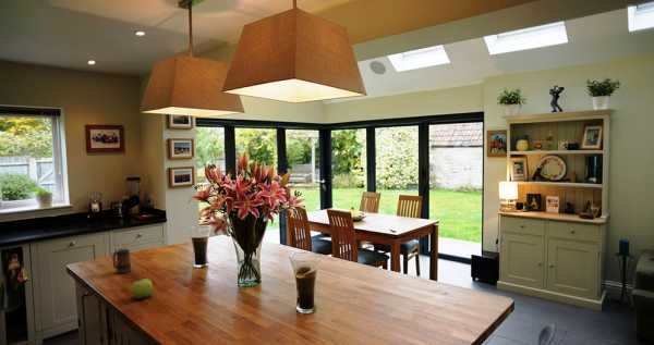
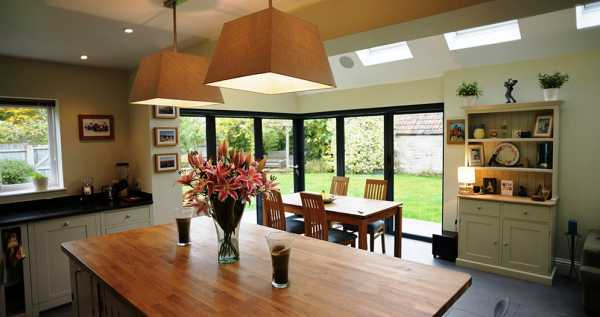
- fruit (142, 287)
- mug (121, 261)
